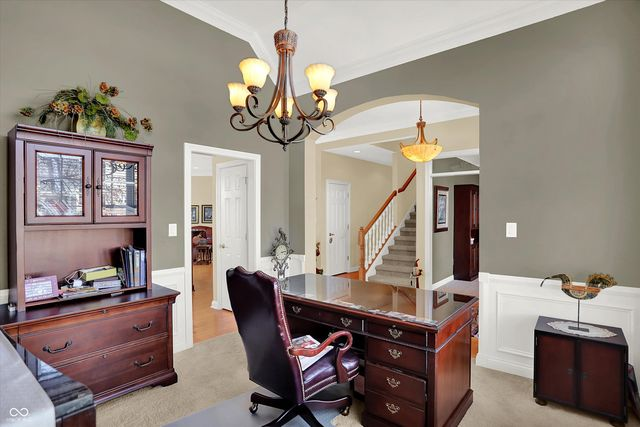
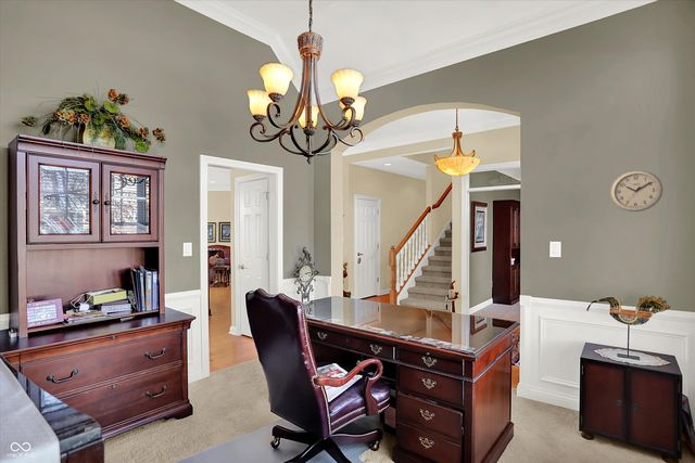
+ wall clock (635, 191)
